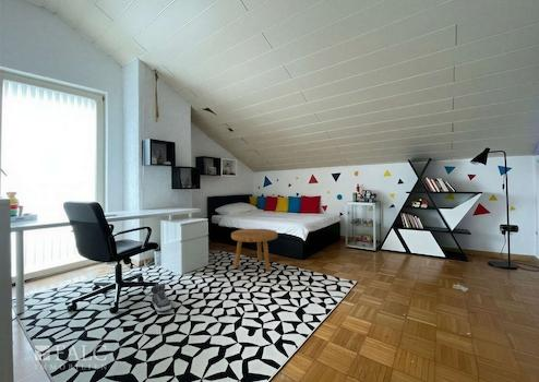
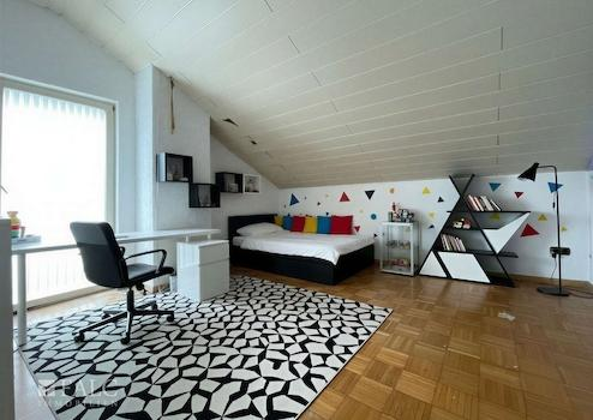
- sneaker (160, 295)
- footstool (257, 249)
